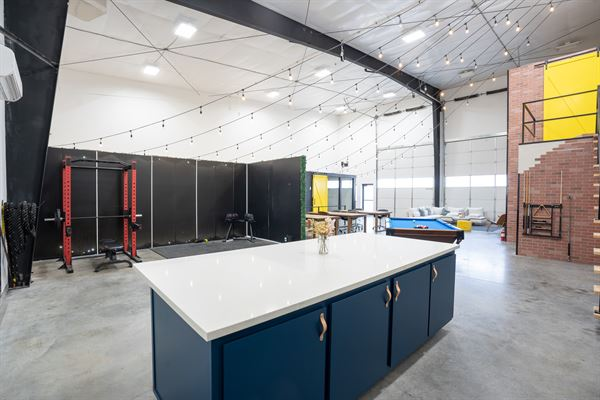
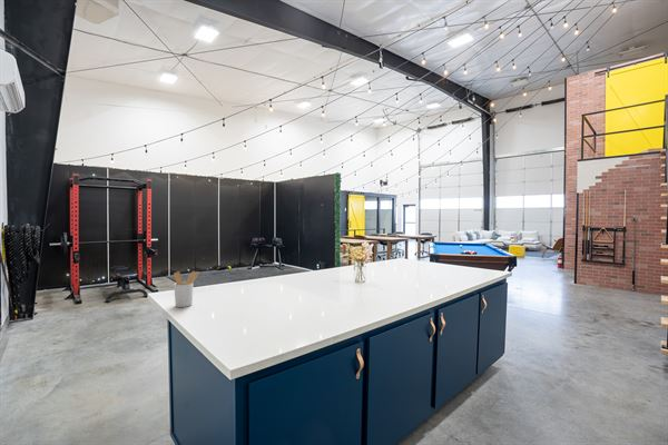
+ utensil holder (187, 287)
